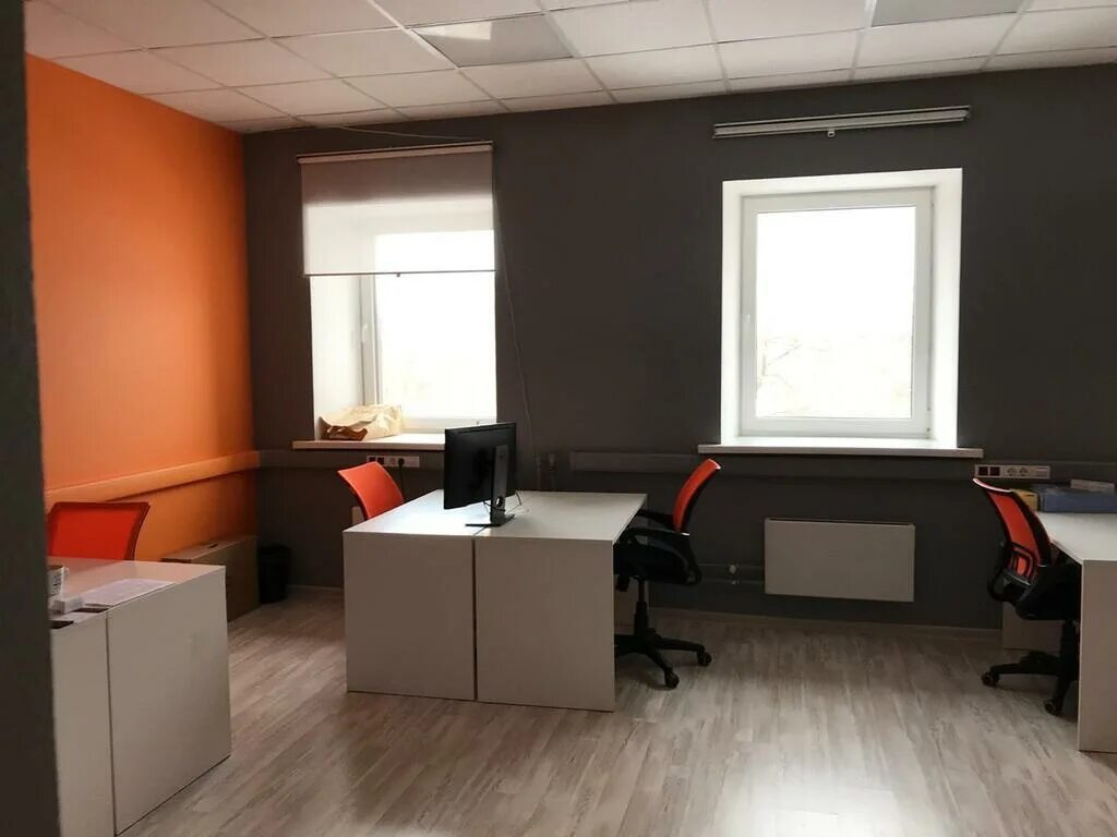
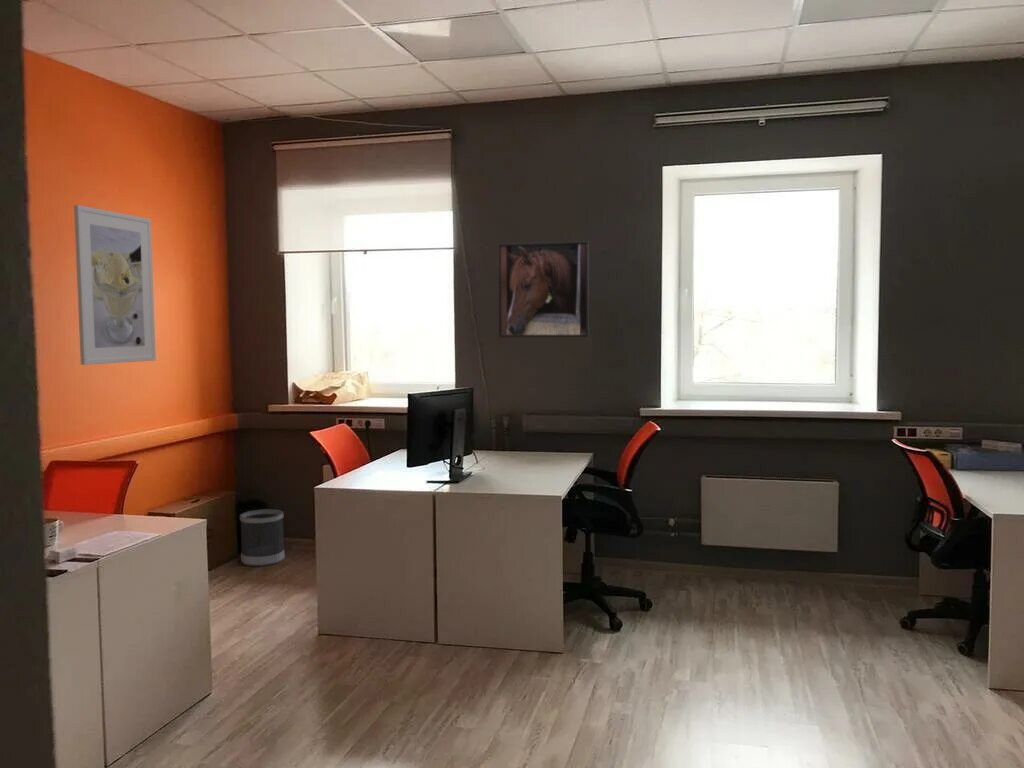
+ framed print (117, 287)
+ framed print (542, 290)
+ wastebasket (262, 537)
